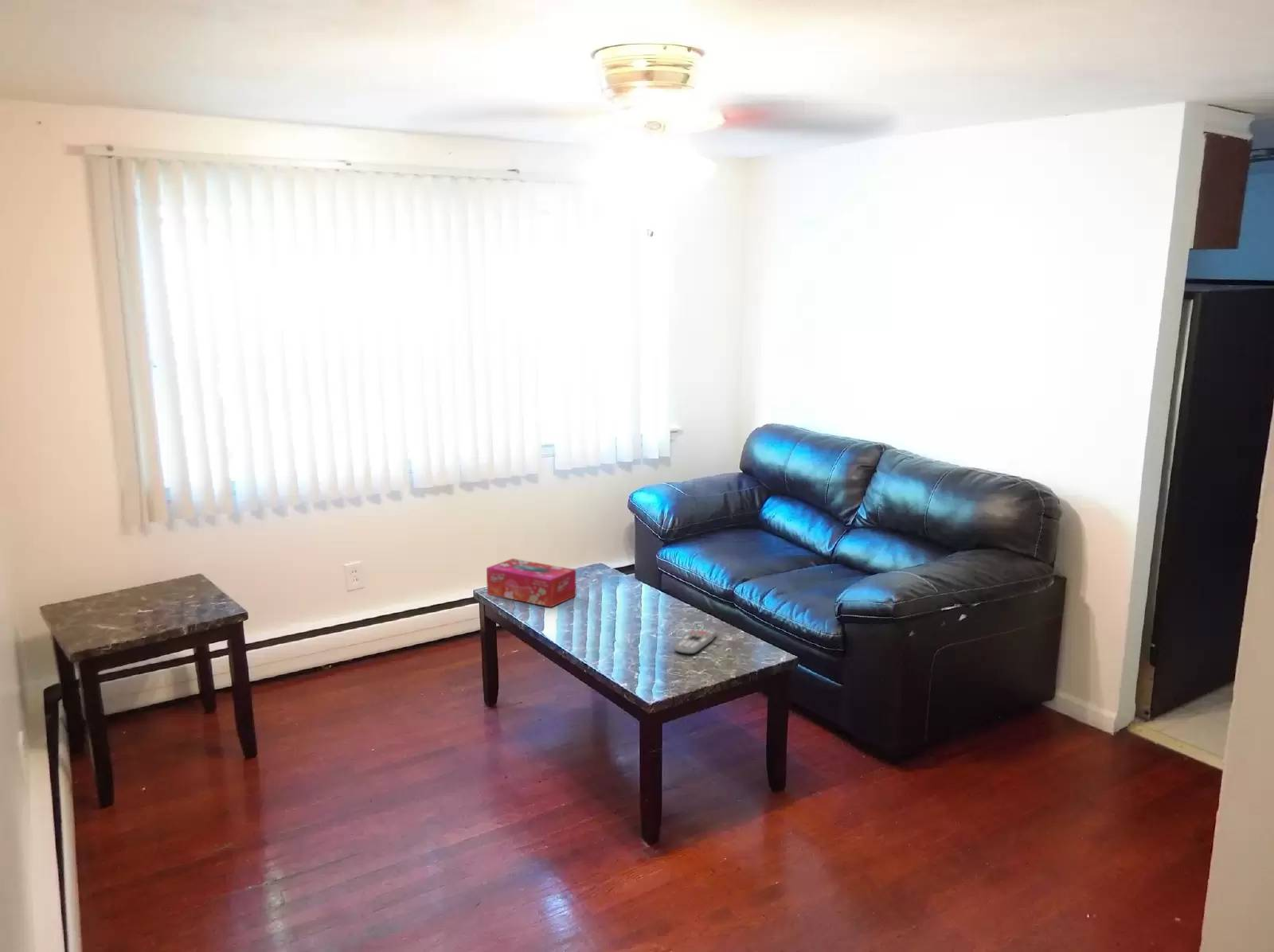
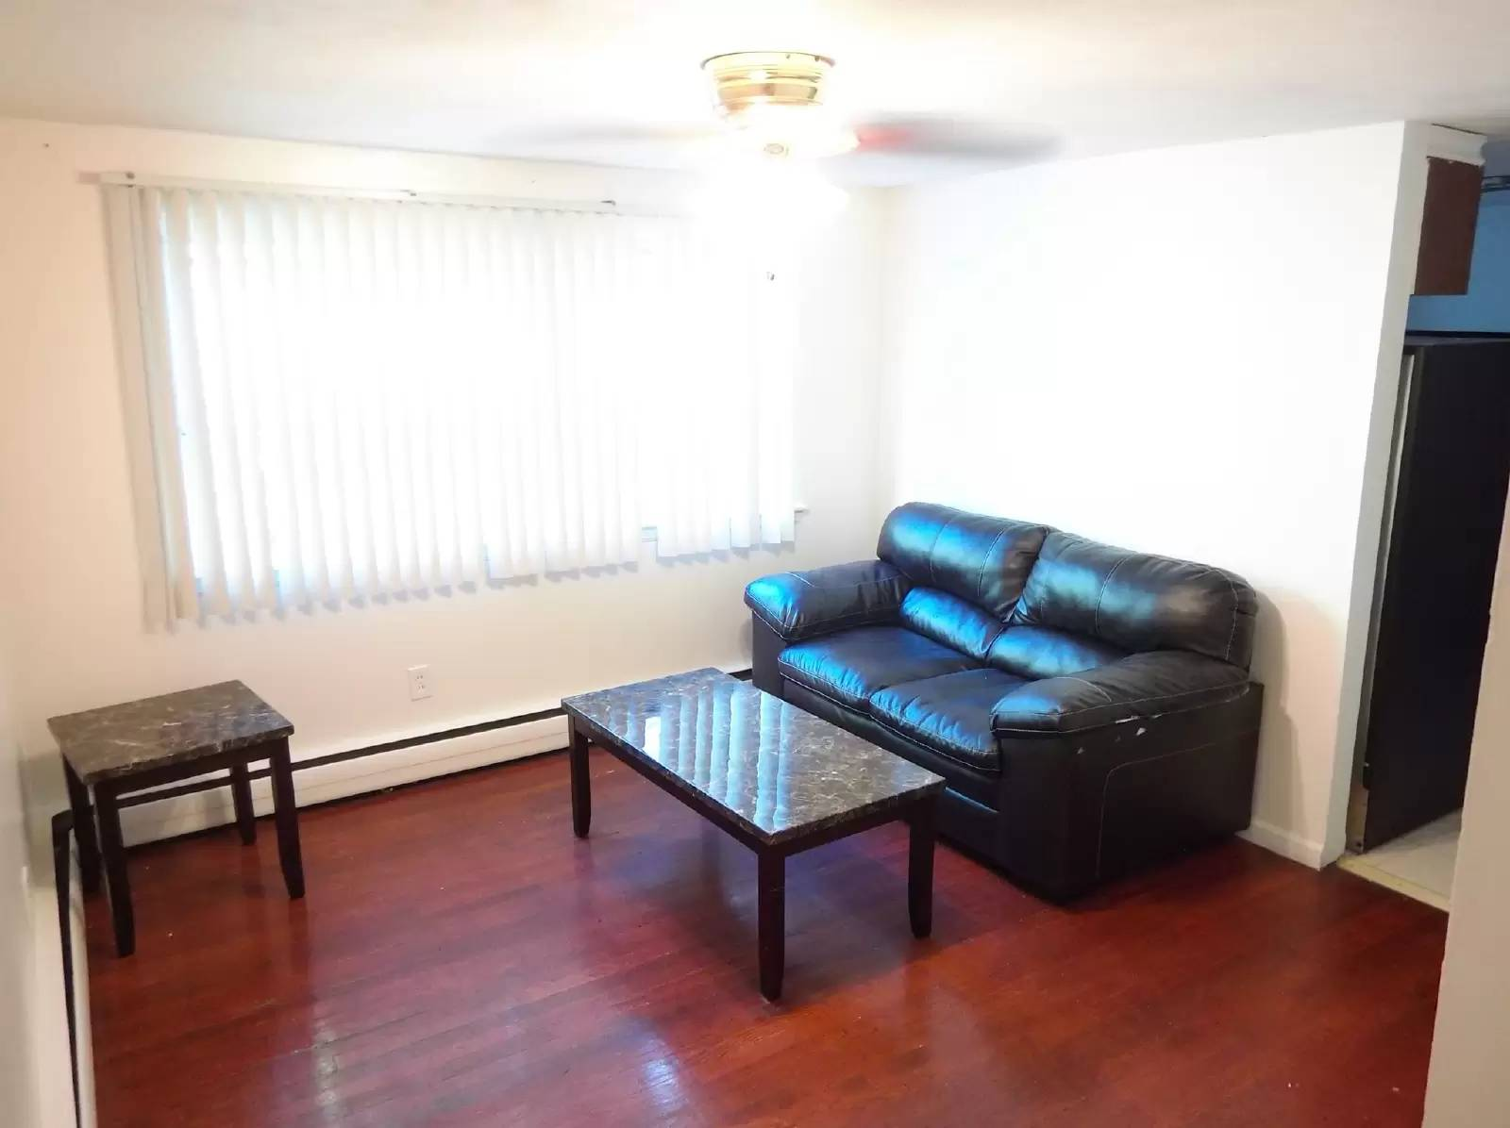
- remote control (694, 641)
- tissue box (531, 582)
